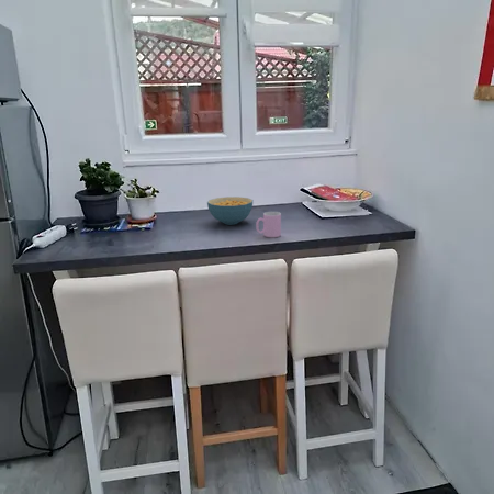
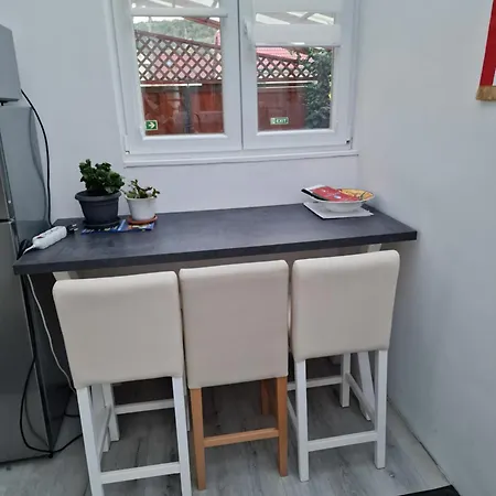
- cup (268, 224)
- cereal bowl (231, 212)
